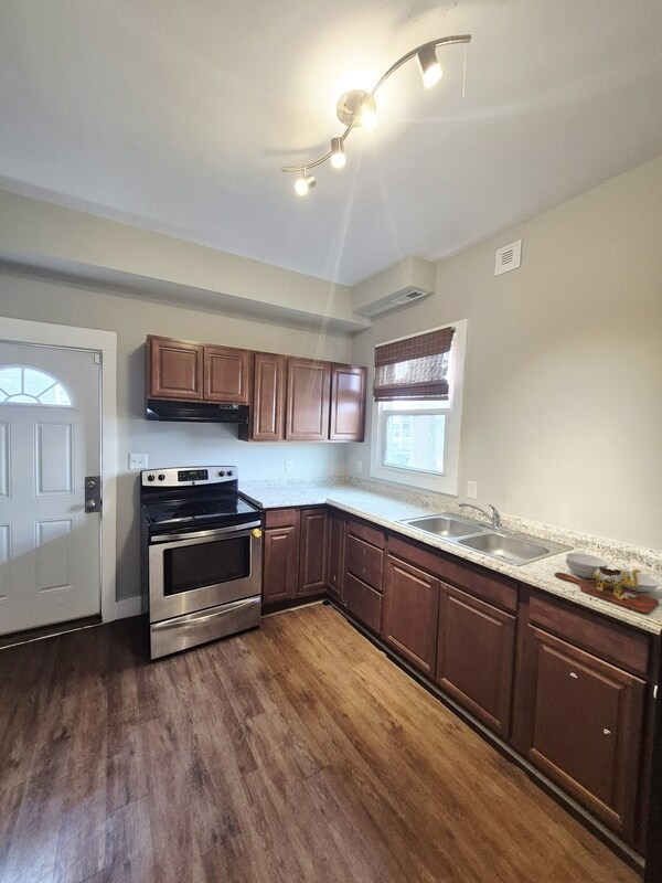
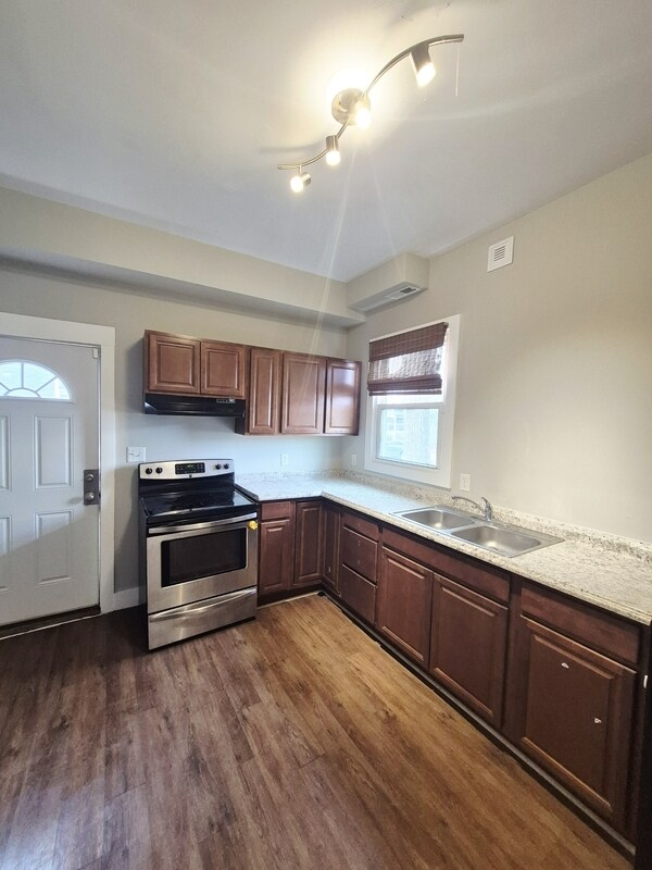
- cutting board (609, 571)
